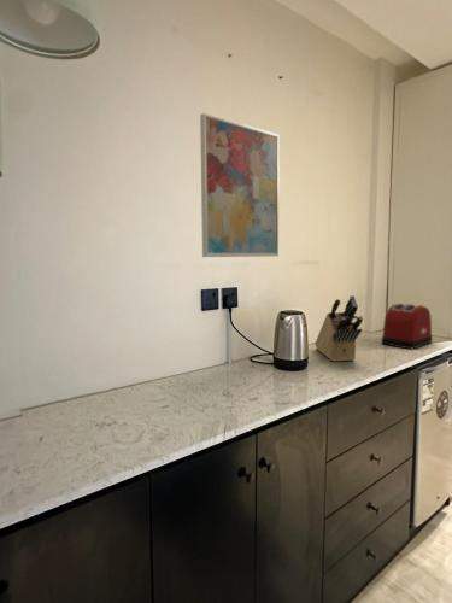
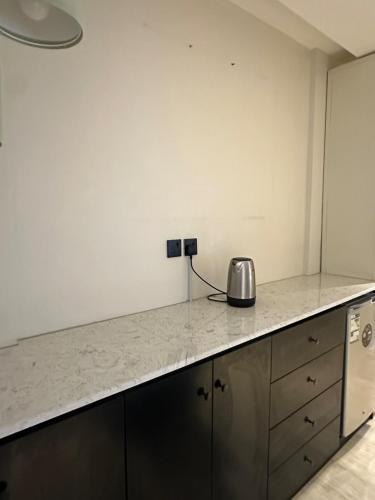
- wall art (242, 192)
- knife block (337, 324)
- toaster (407, 323)
